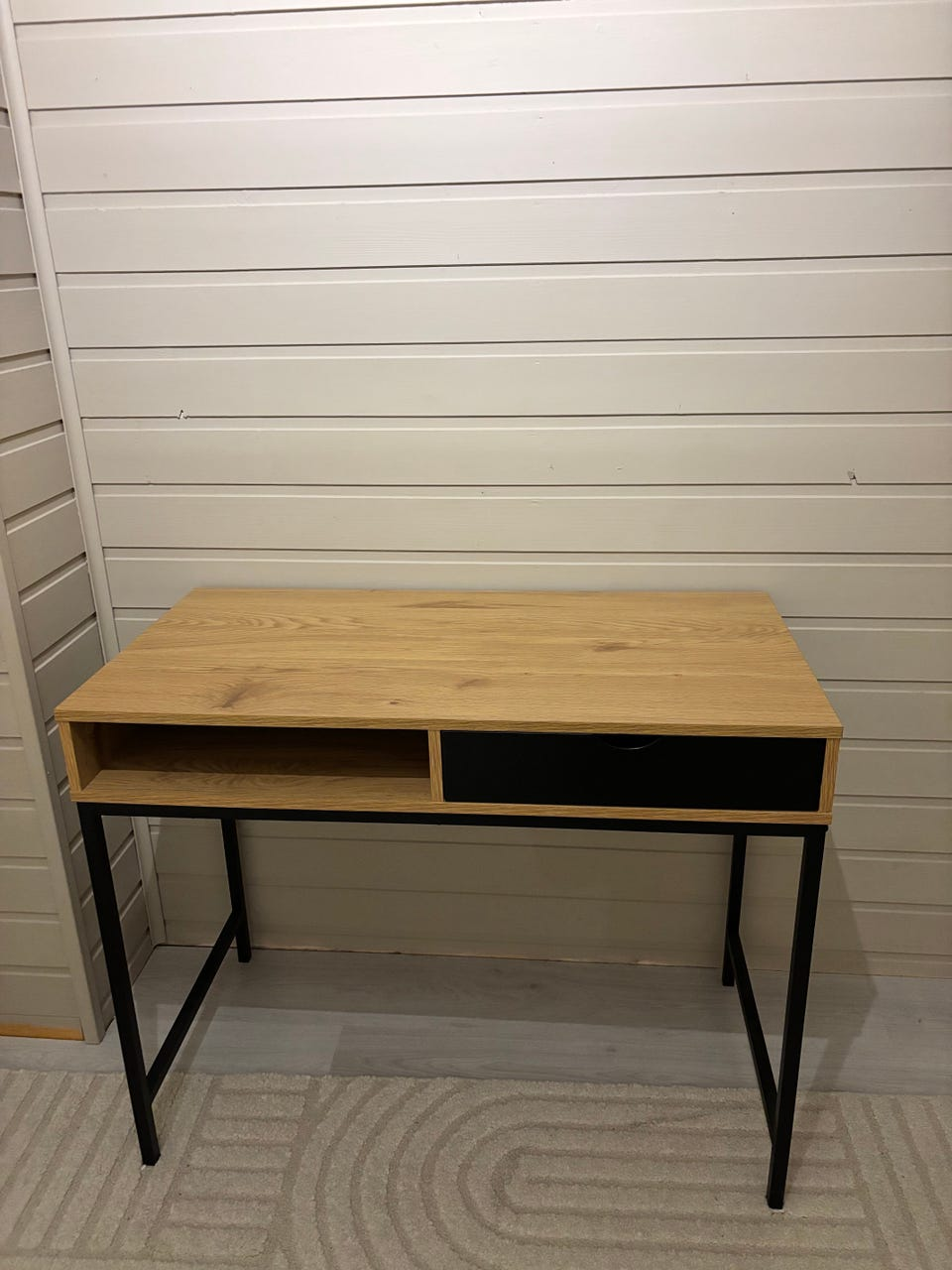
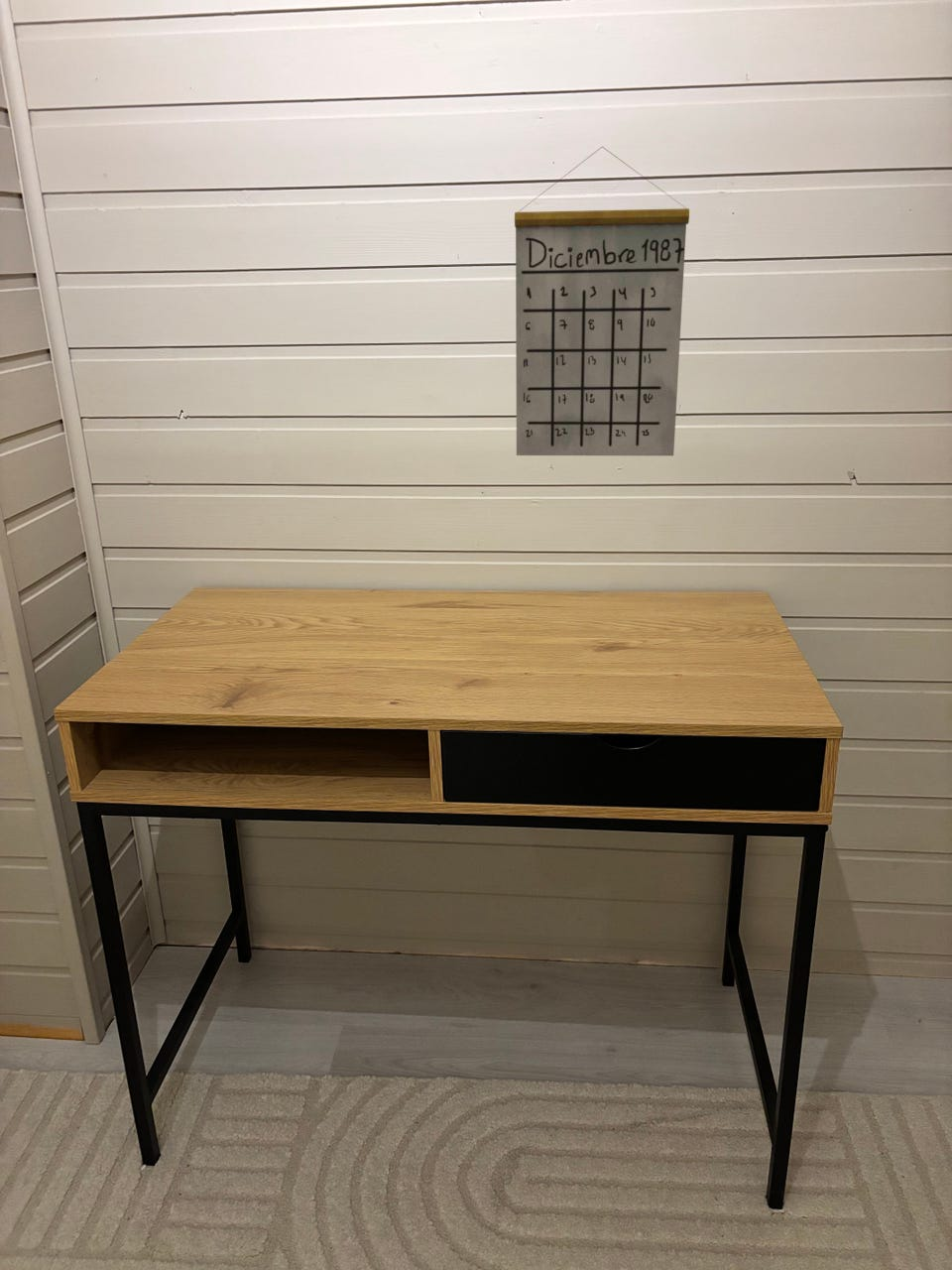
+ calendar (598, 309)
